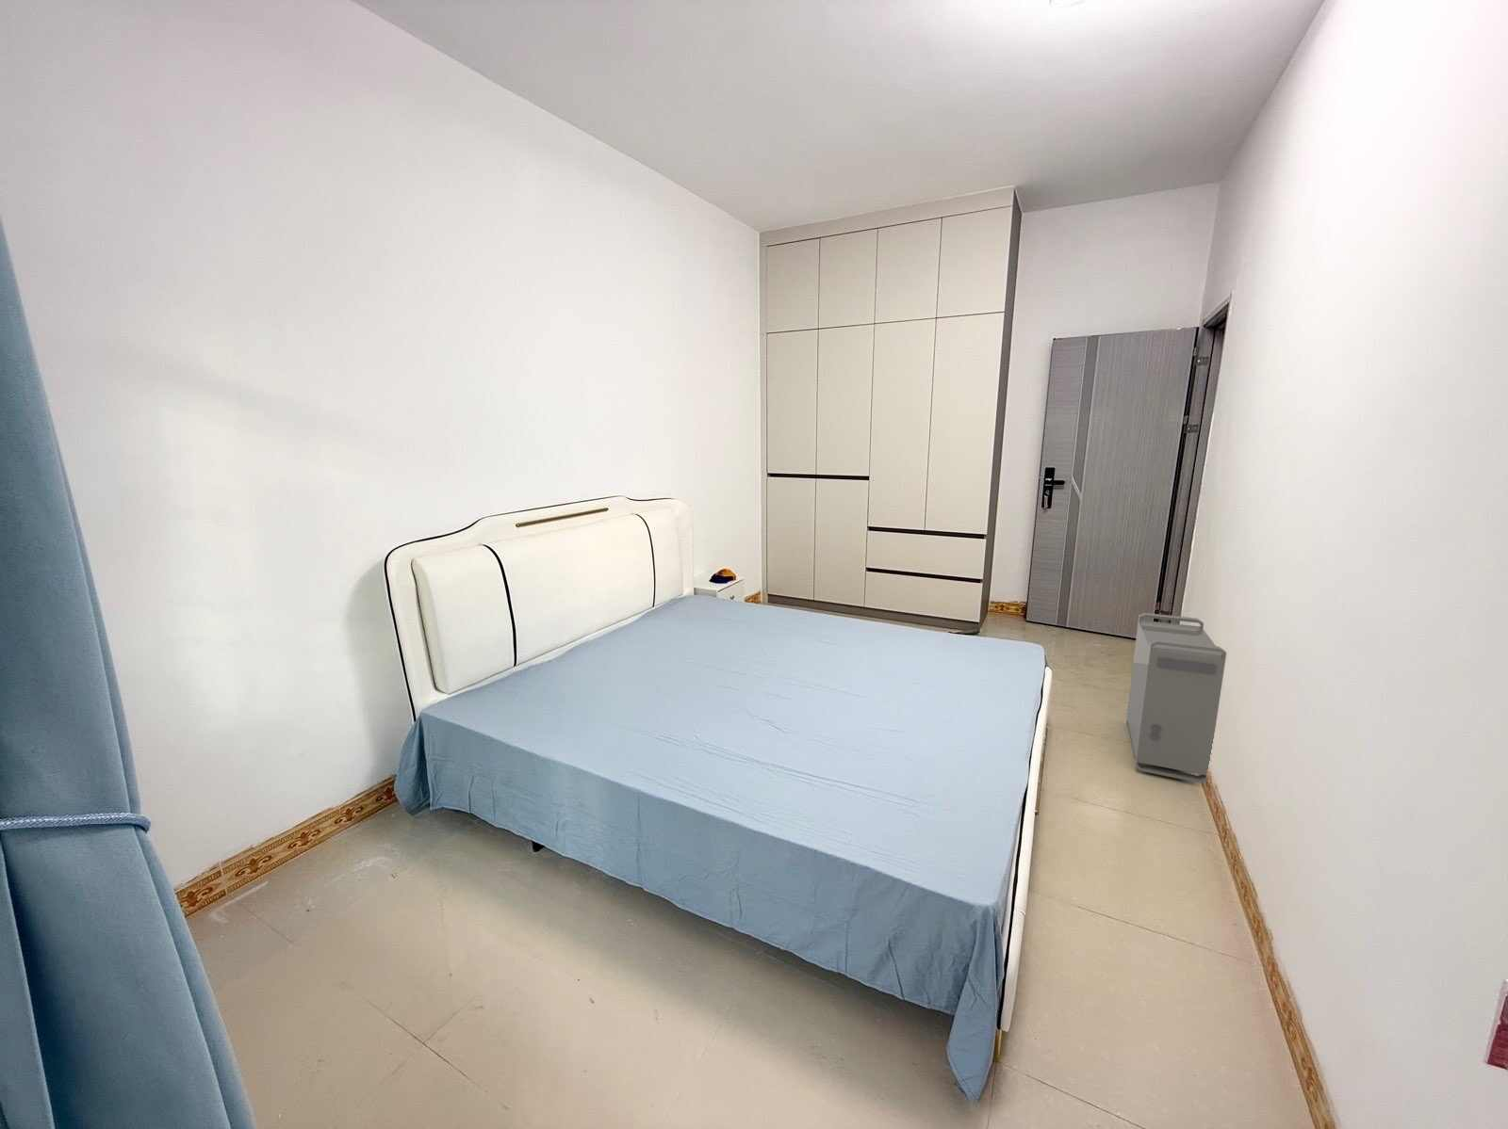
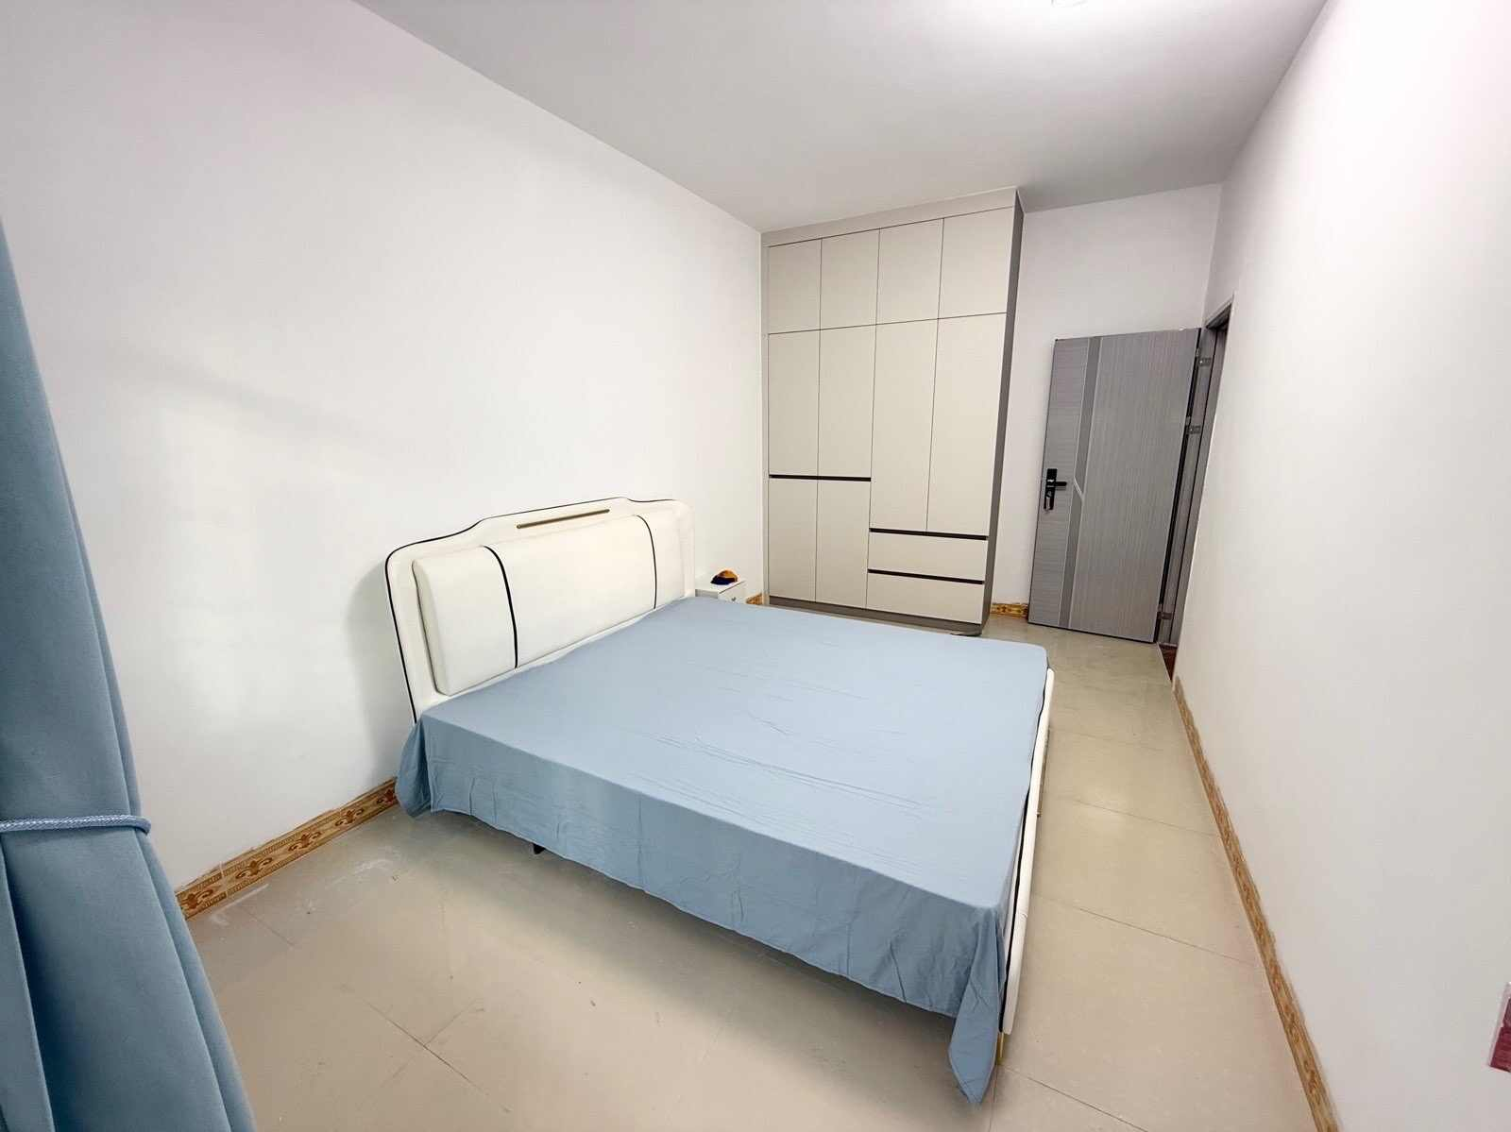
- storage bin (1170, 691)
